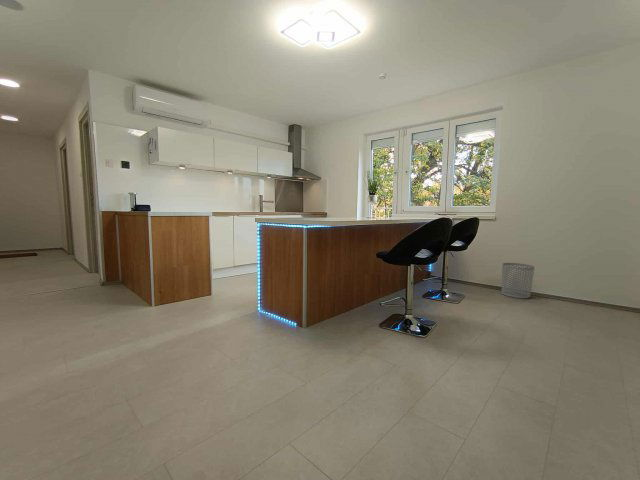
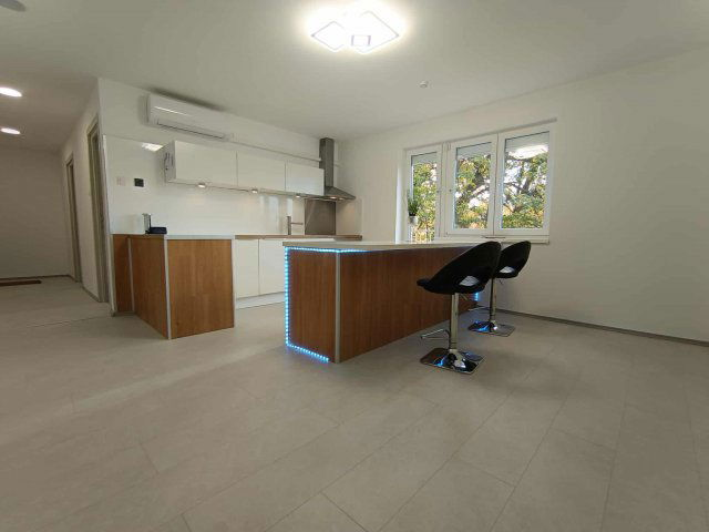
- waste bin (516, 280)
